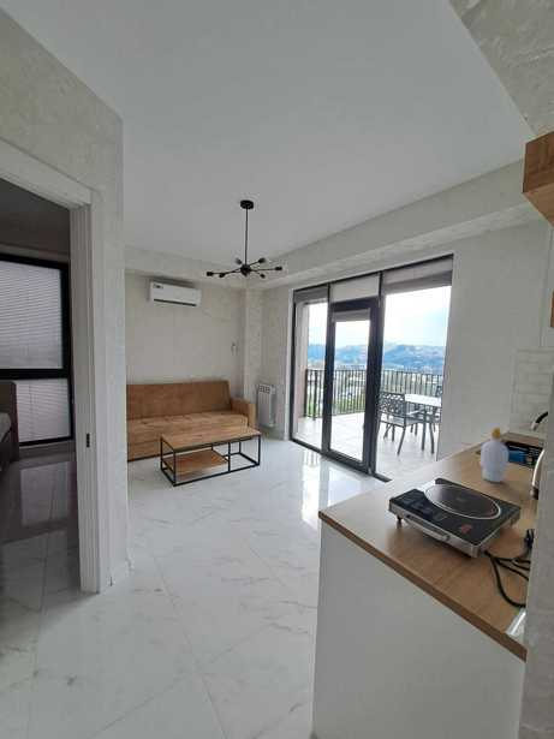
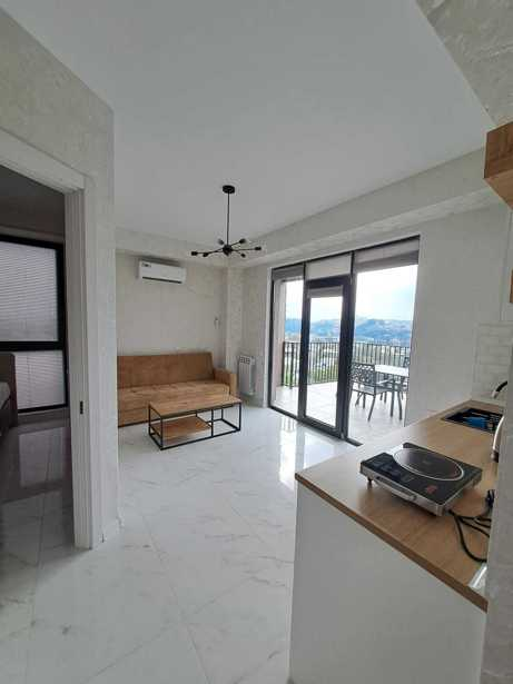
- soap bottle (494, 453)
